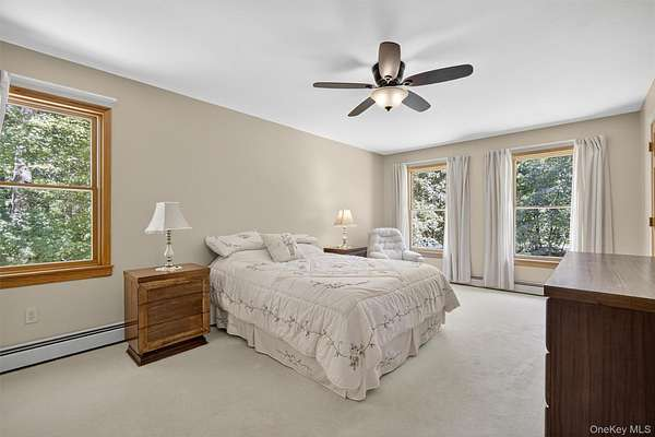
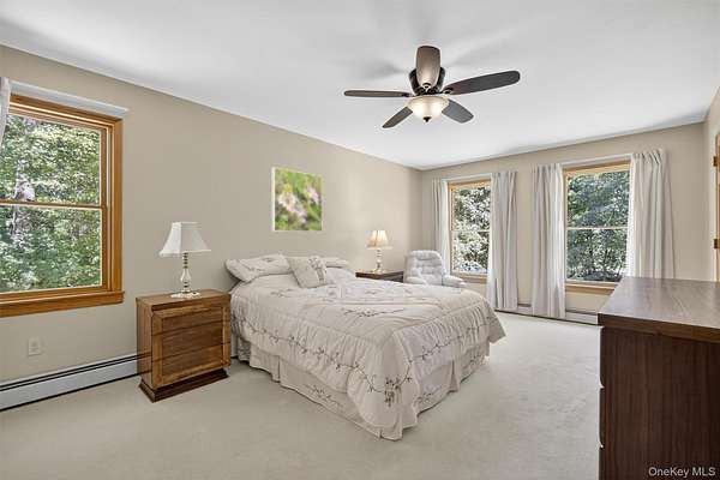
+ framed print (298, 202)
